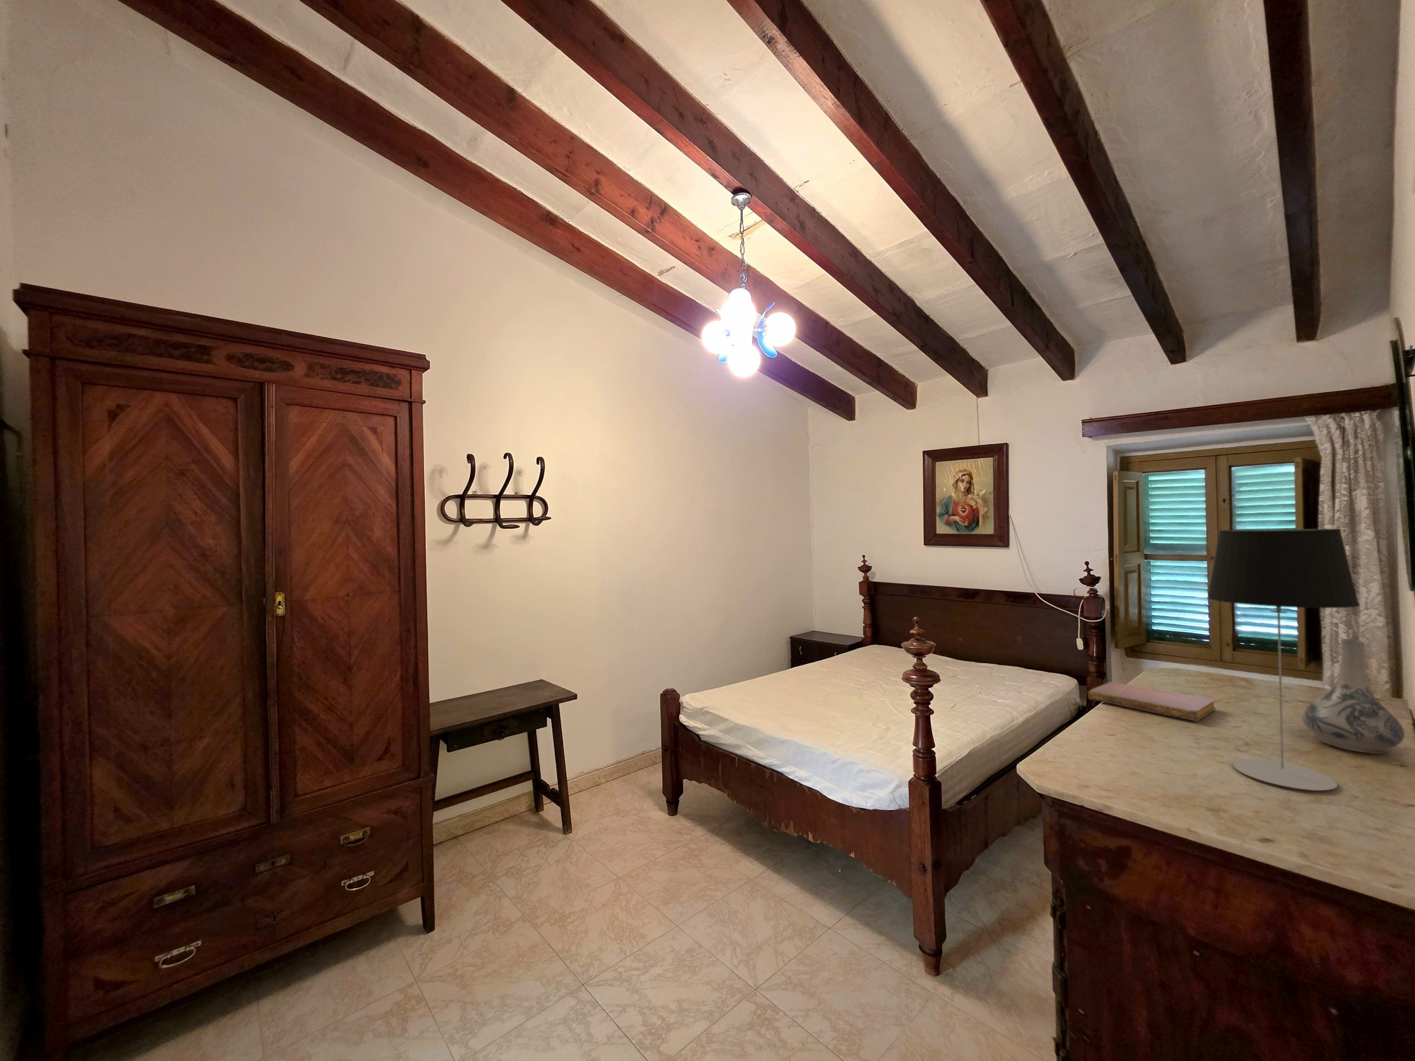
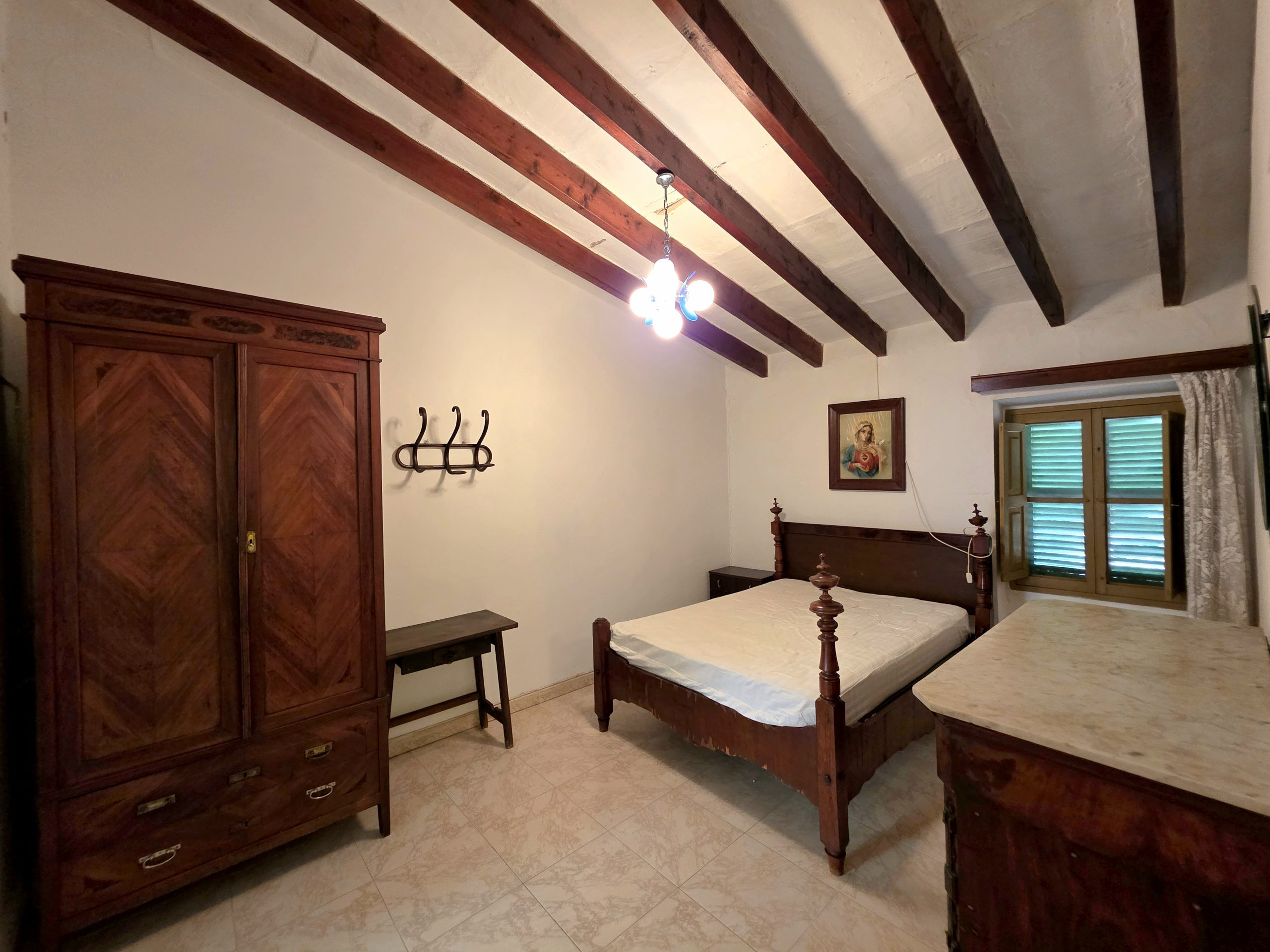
- notebook (1150, 700)
- decorative vase (1350, 692)
- table lamp (1279, 652)
